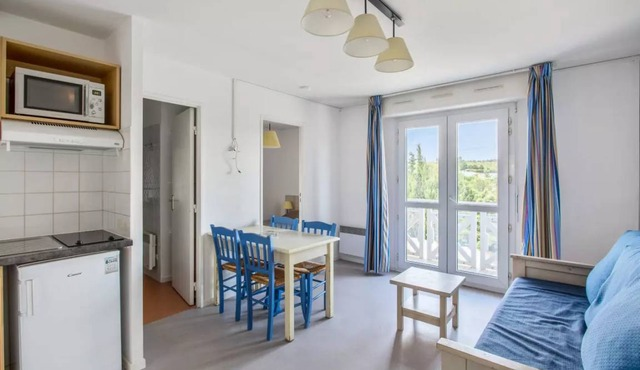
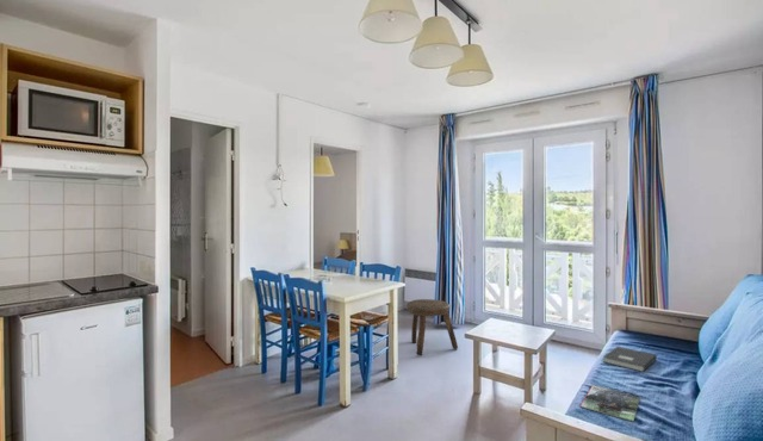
+ book (629, 358)
+ magazine (610, 400)
+ stool (424, 325)
